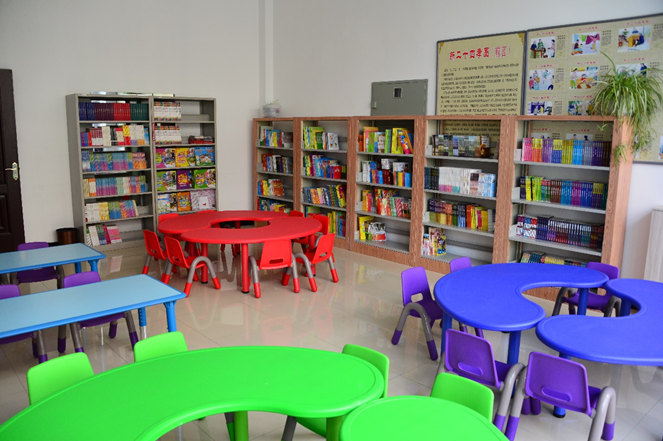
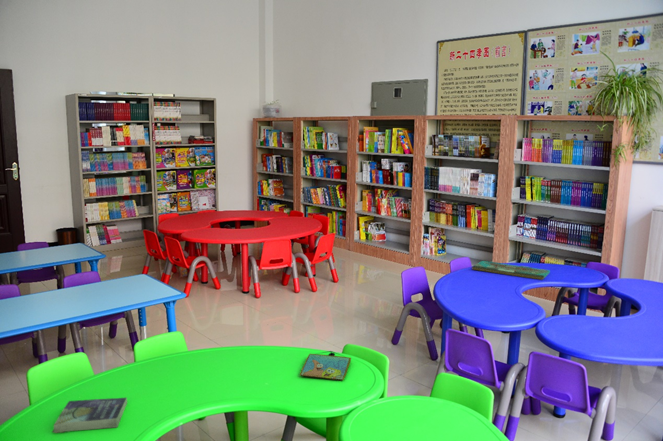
+ picture frame (326, 363)
+ book (91, 412)
+ board game (510, 268)
